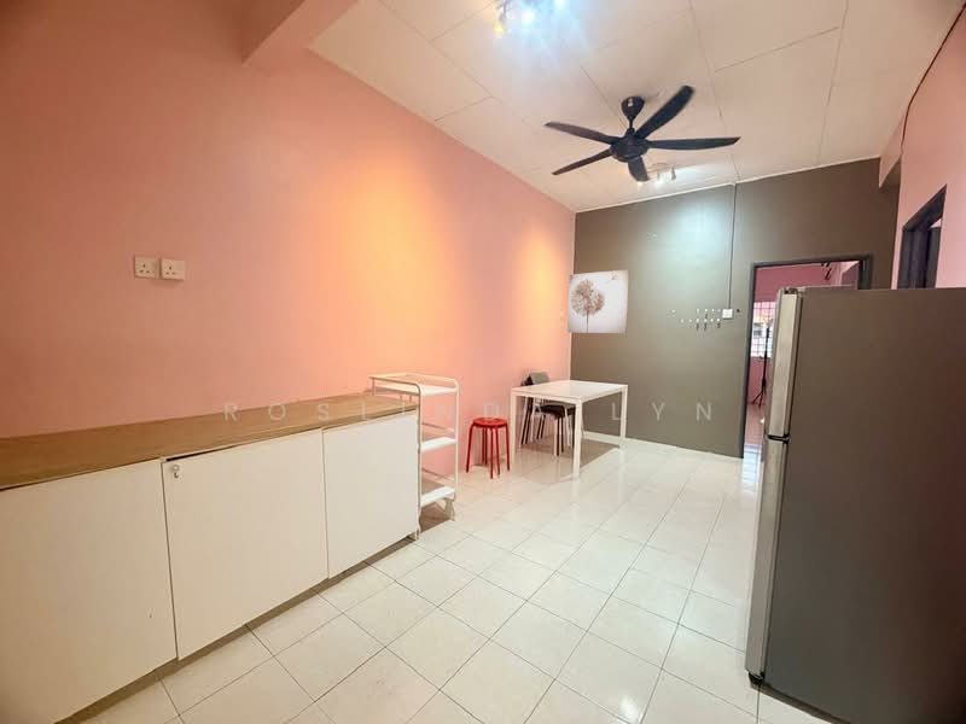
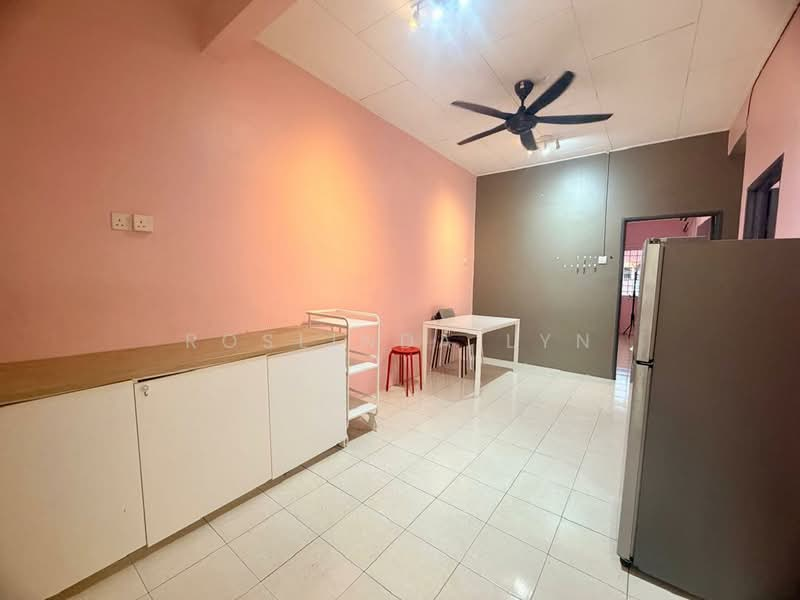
- wall art (597, 302)
